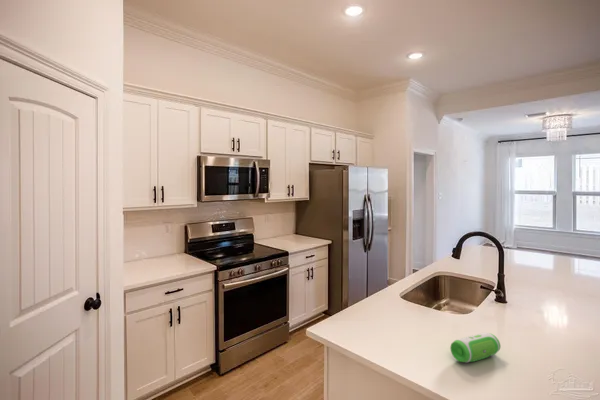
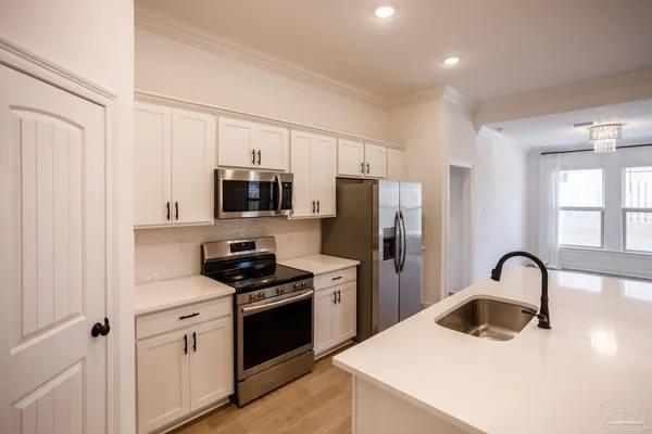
- speaker (475, 347)
